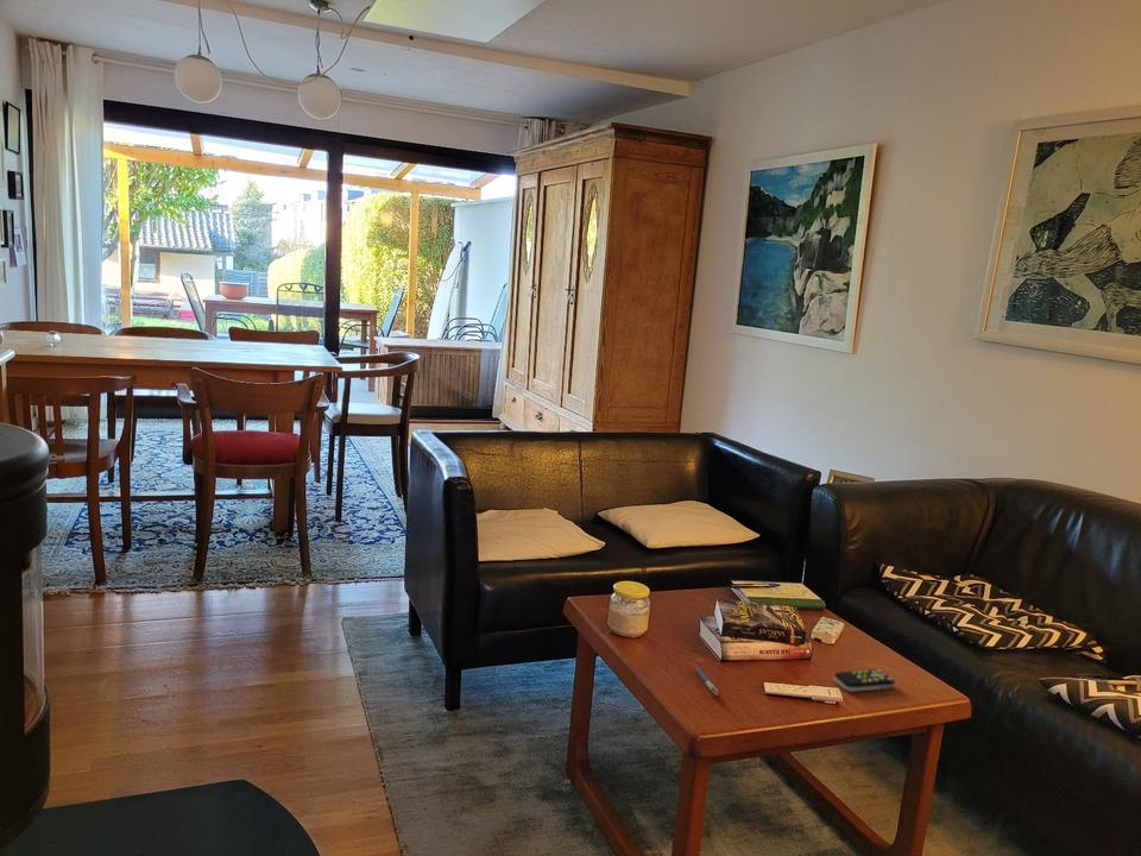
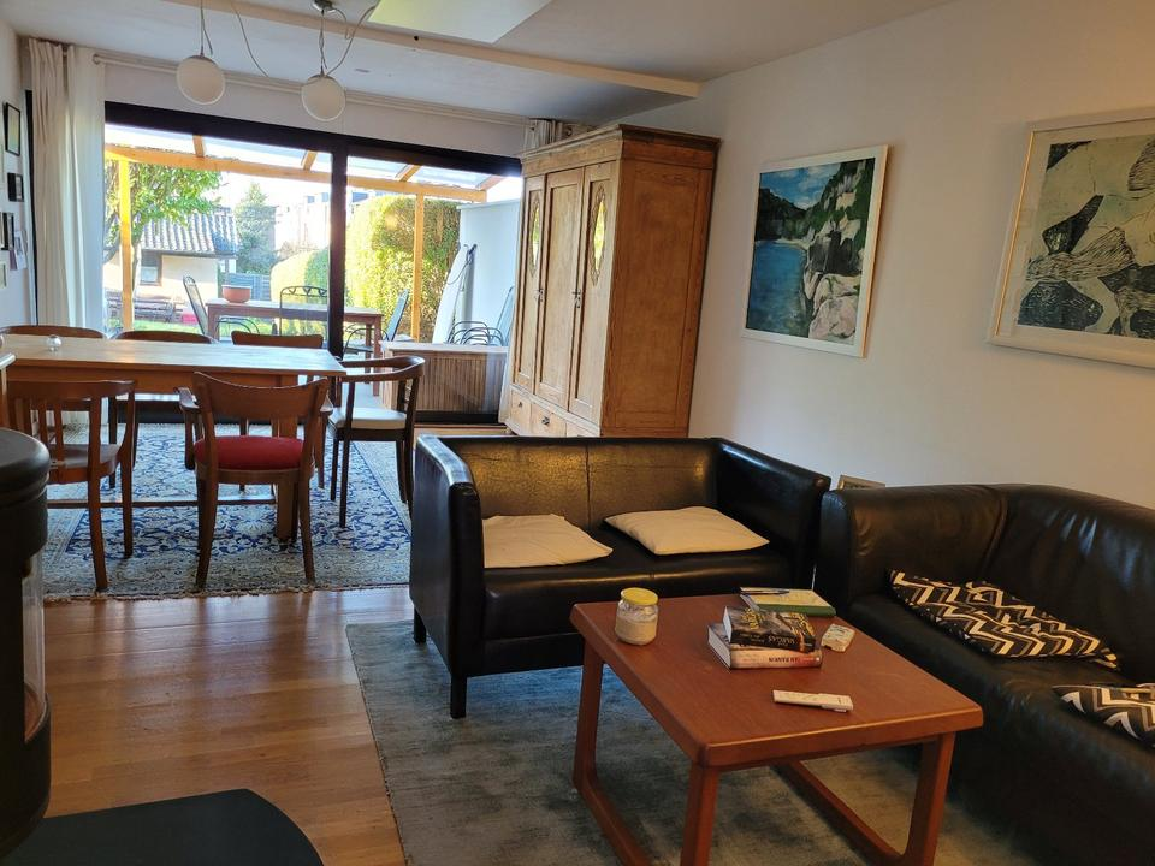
- pen (706, 680)
- remote control (864, 679)
